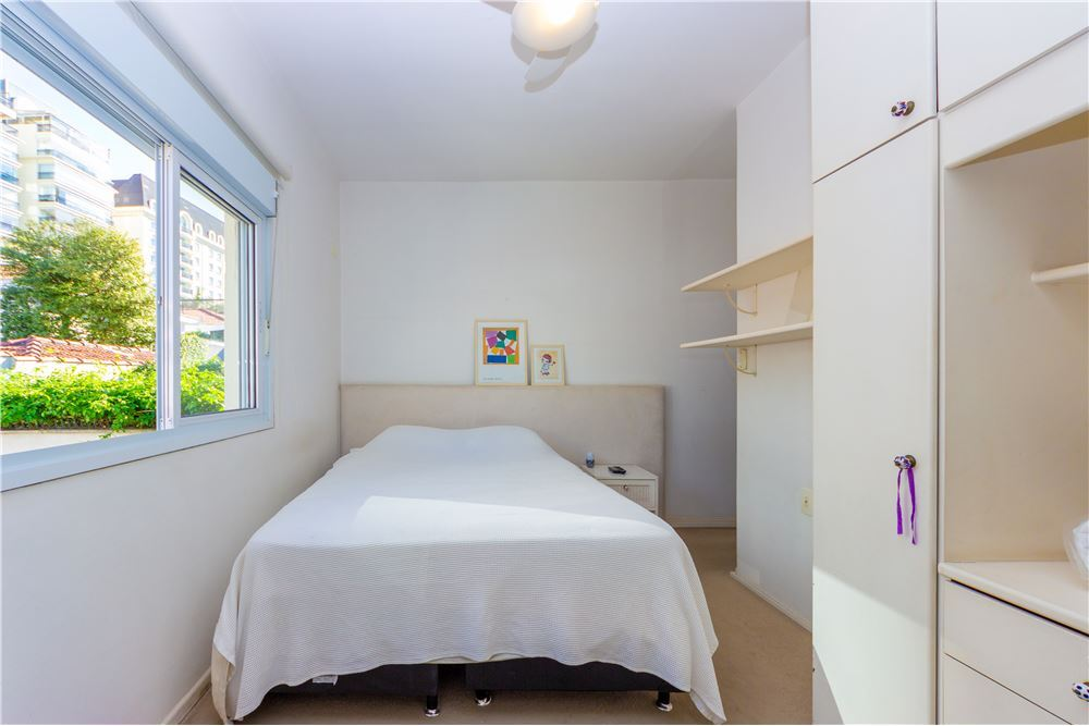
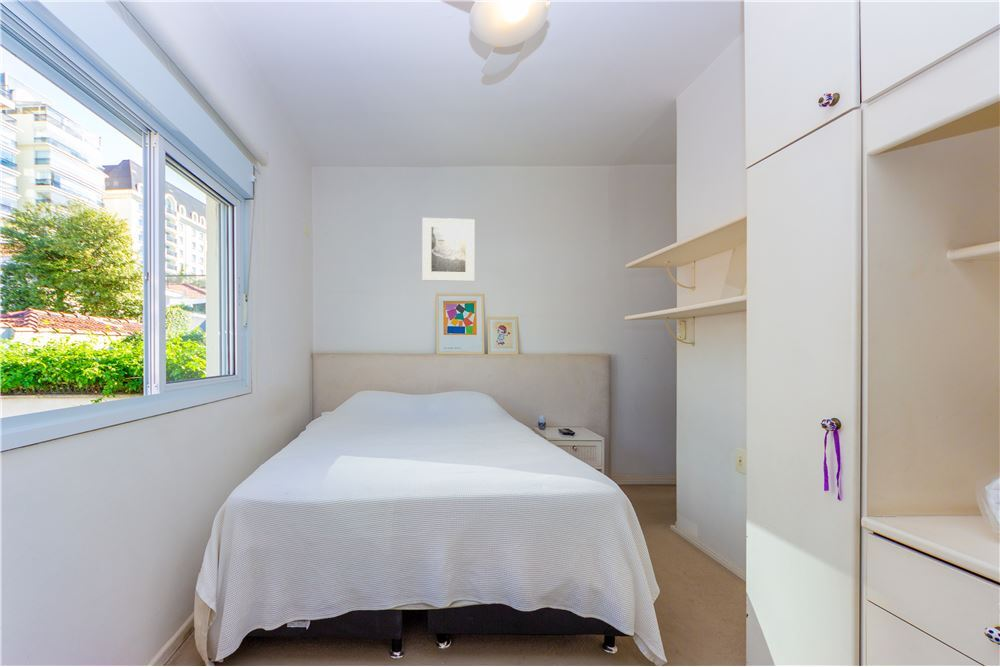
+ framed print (448, 249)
